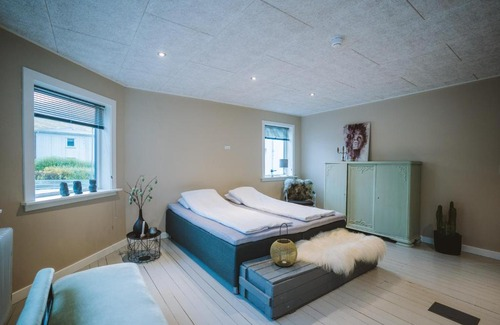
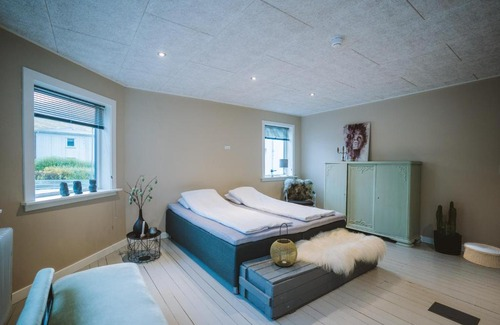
+ woven basket (483, 254)
